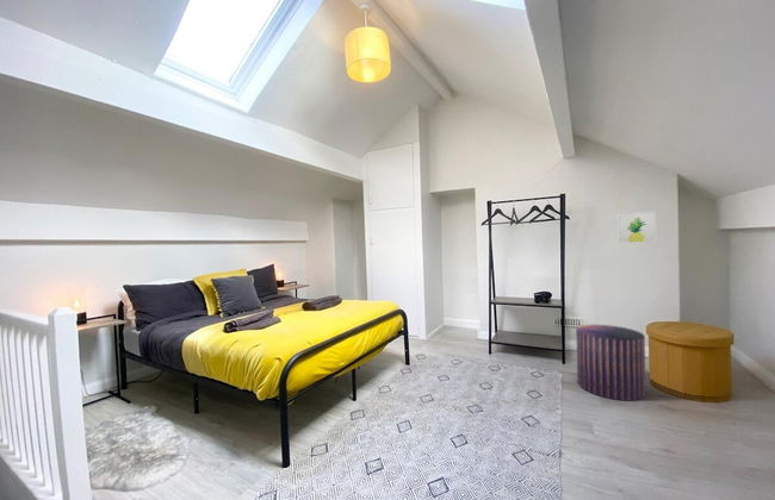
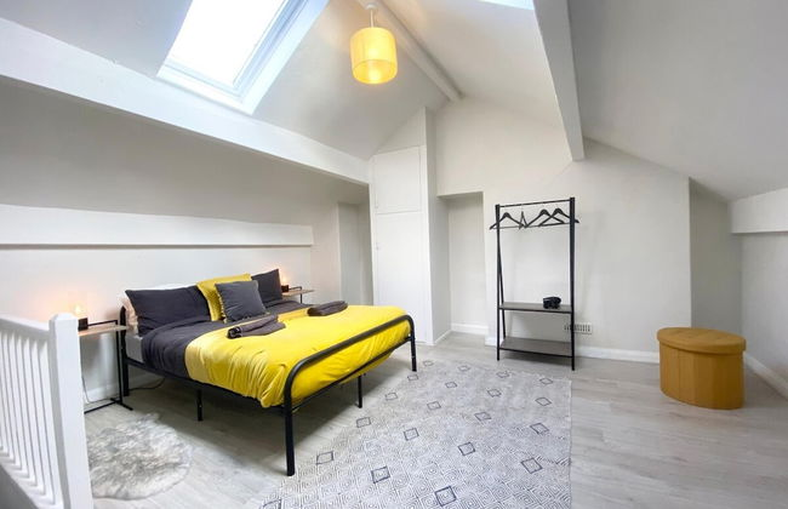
- pouf (608, 358)
- wall art (636, 227)
